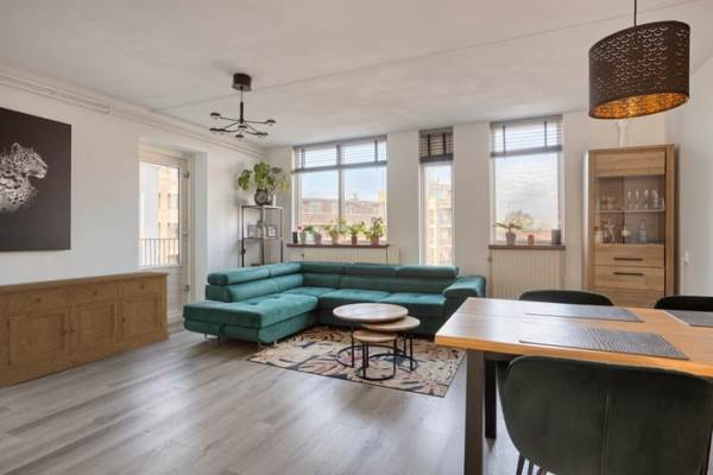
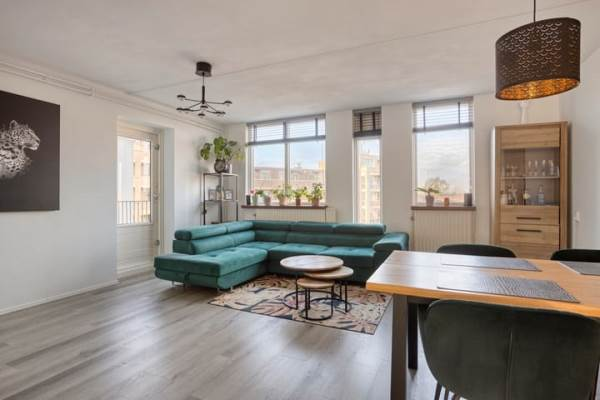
- sideboard (86, 318)
